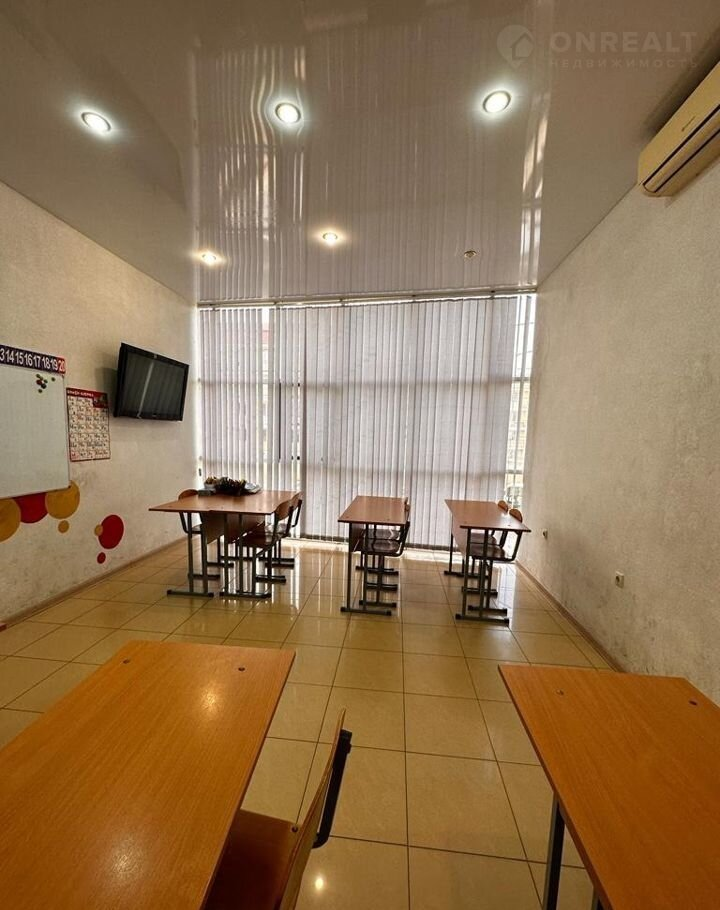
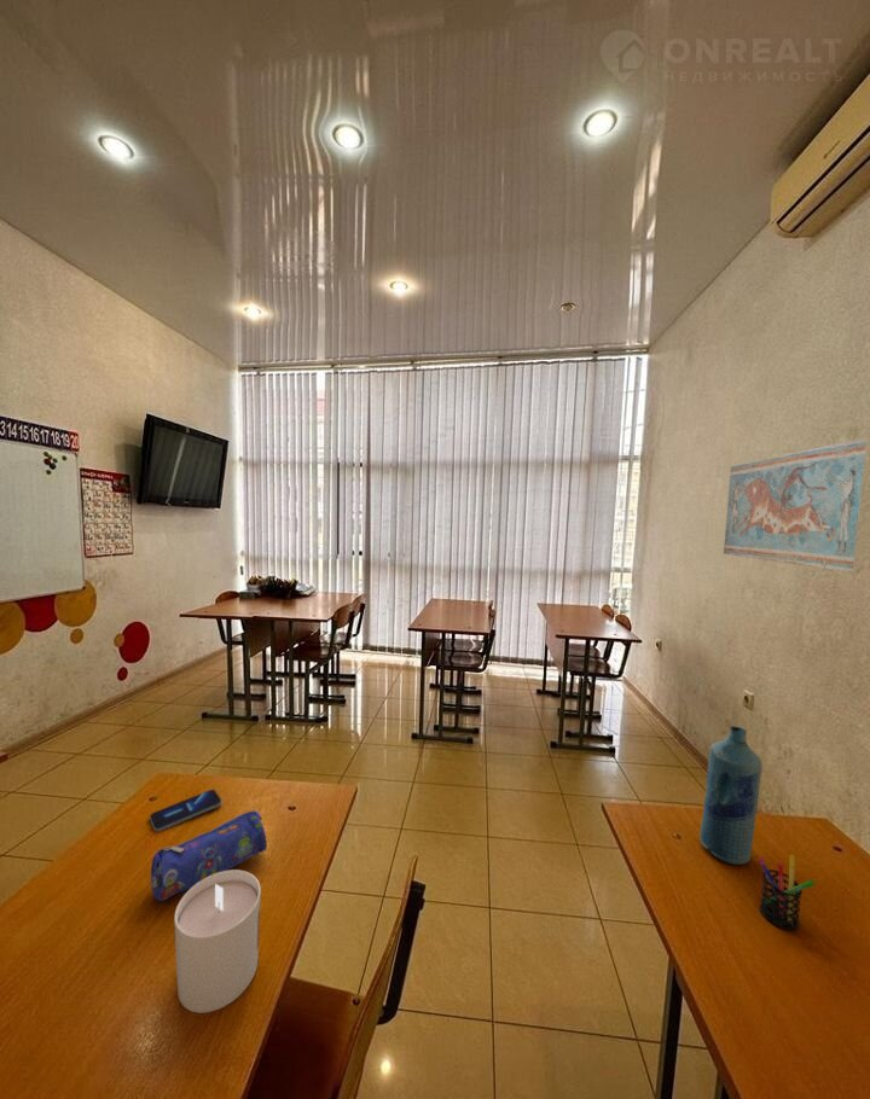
+ fresco (778, 508)
+ smartphone (186, 809)
+ pencil case (210, 850)
+ candle (219, 930)
+ pen holder (785, 889)
+ bottle (731, 790)
